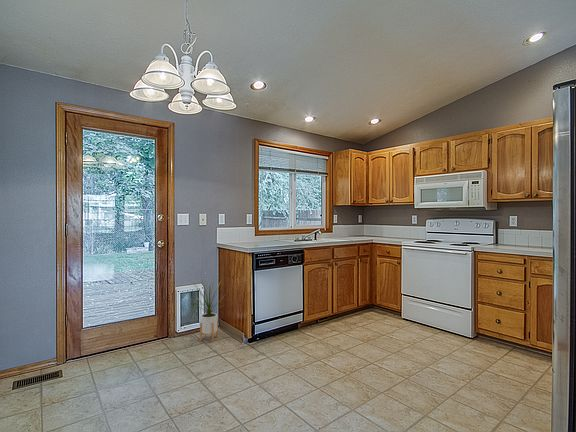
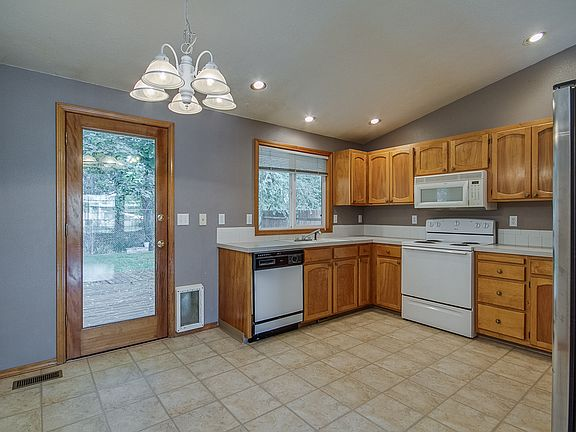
- house plant (209, 307)
